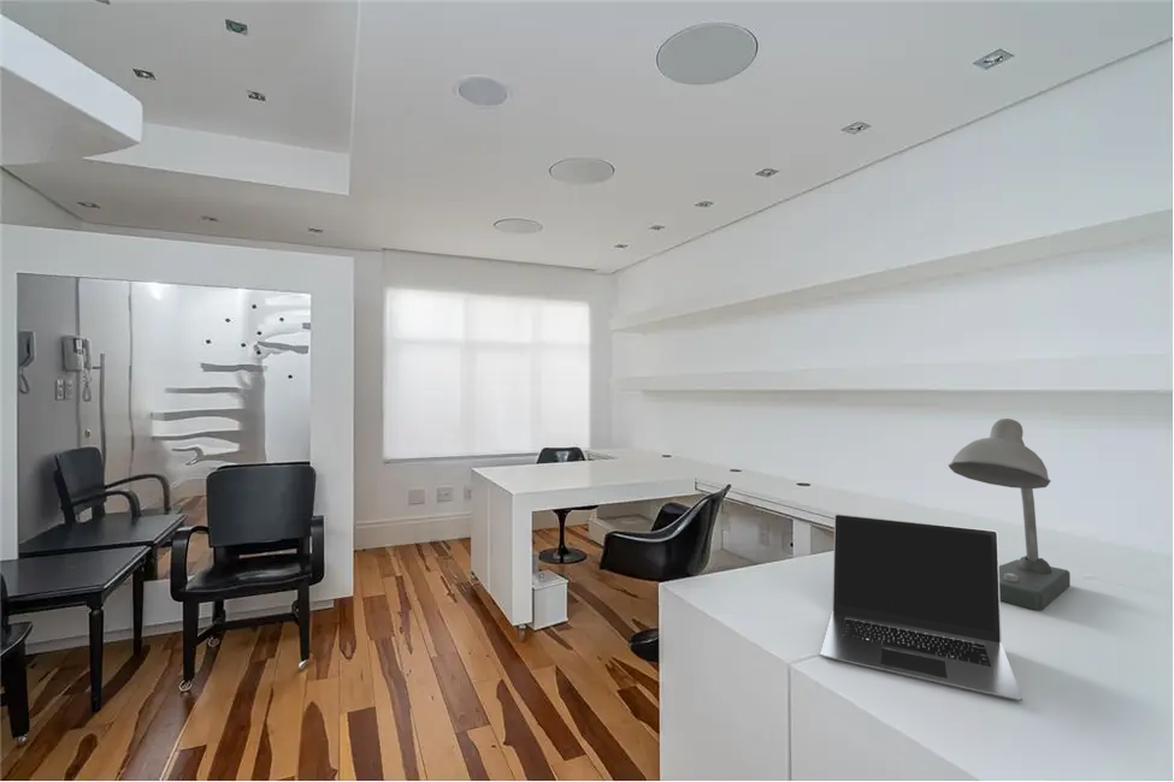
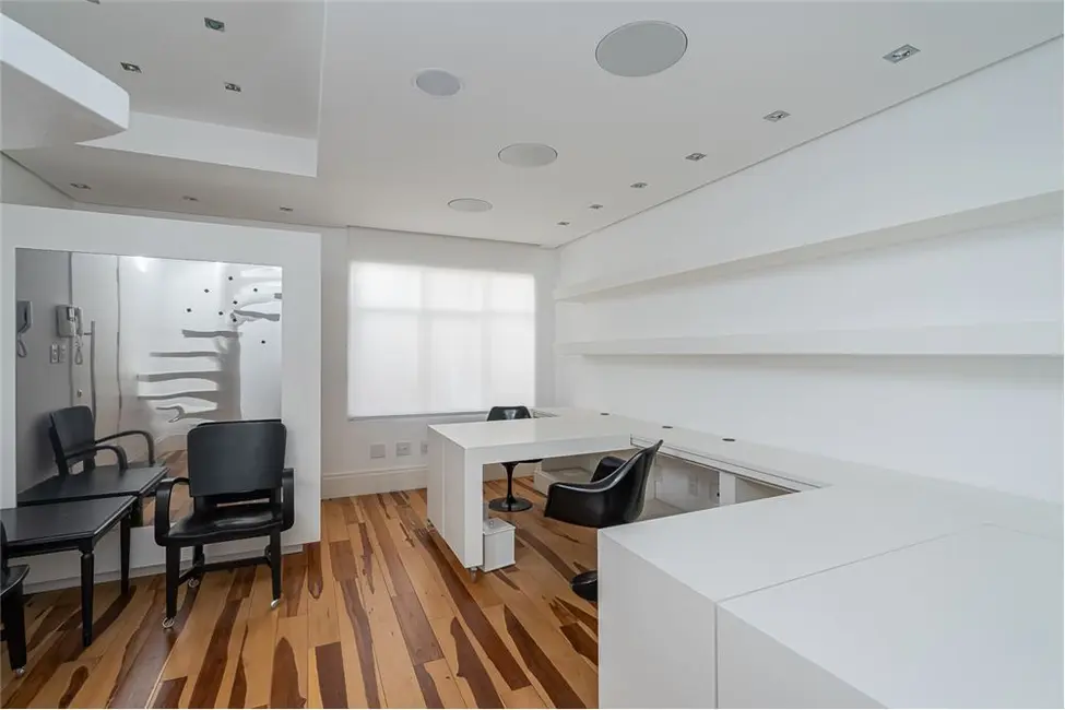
- desk lamp (1022, 505)
- laptop (912, 591)
